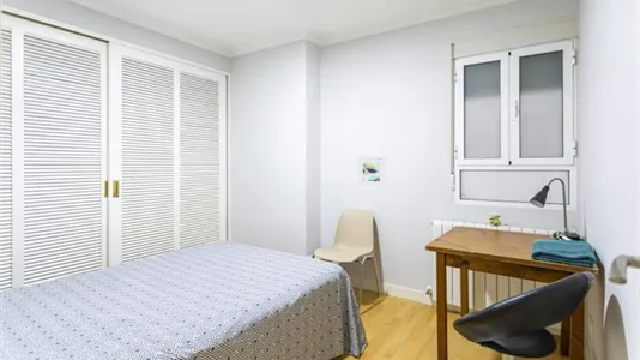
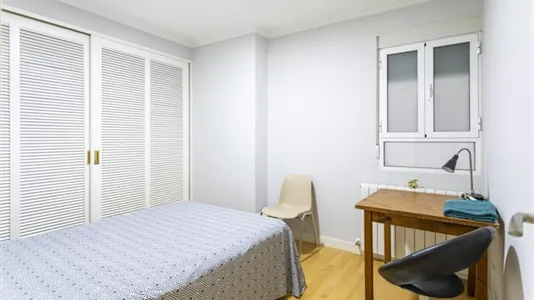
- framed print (370, 172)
